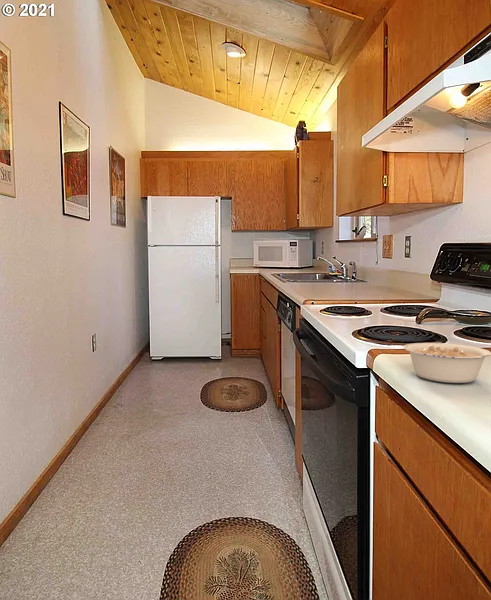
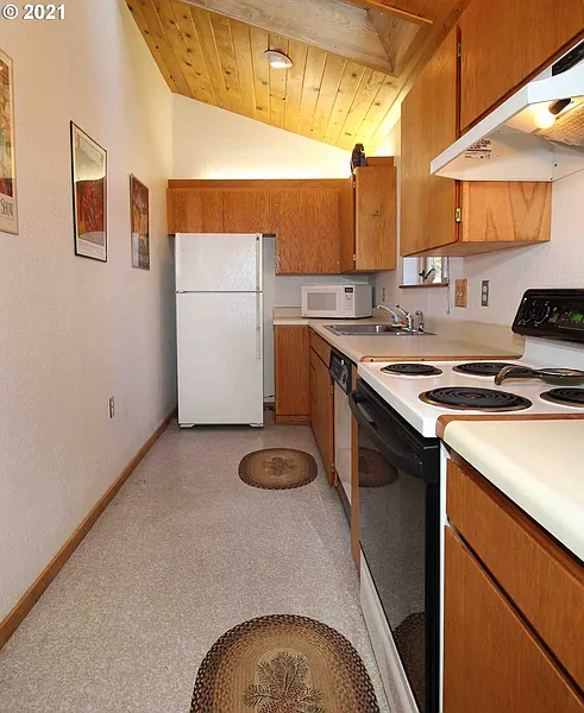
- legume (449, 360)
